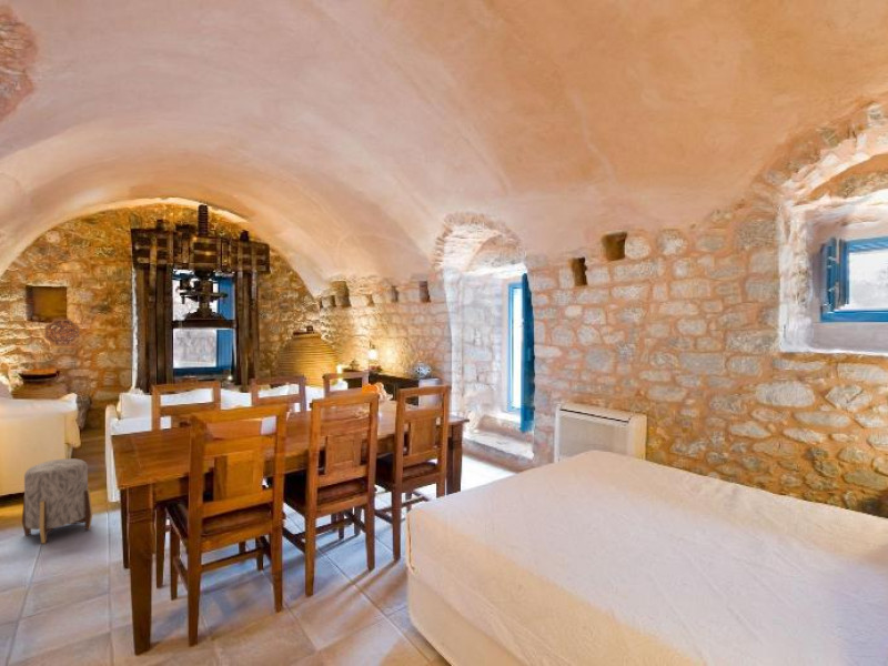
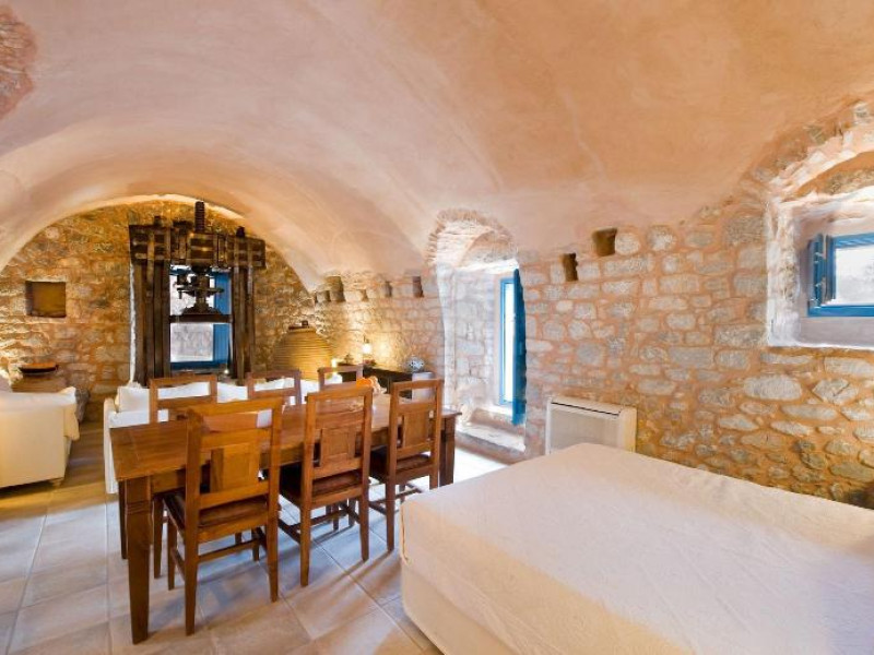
- stool (57, 496)
- decorative platter (62, 332)
